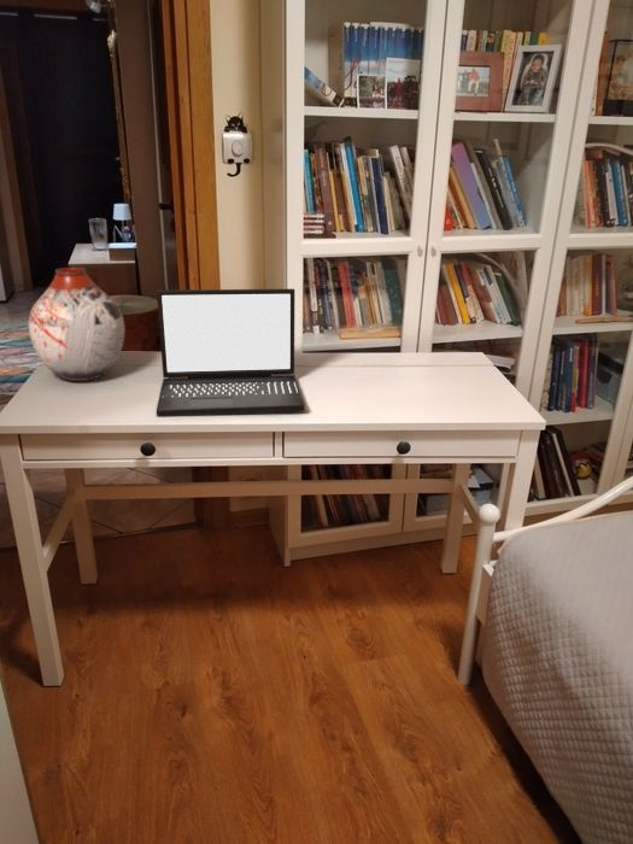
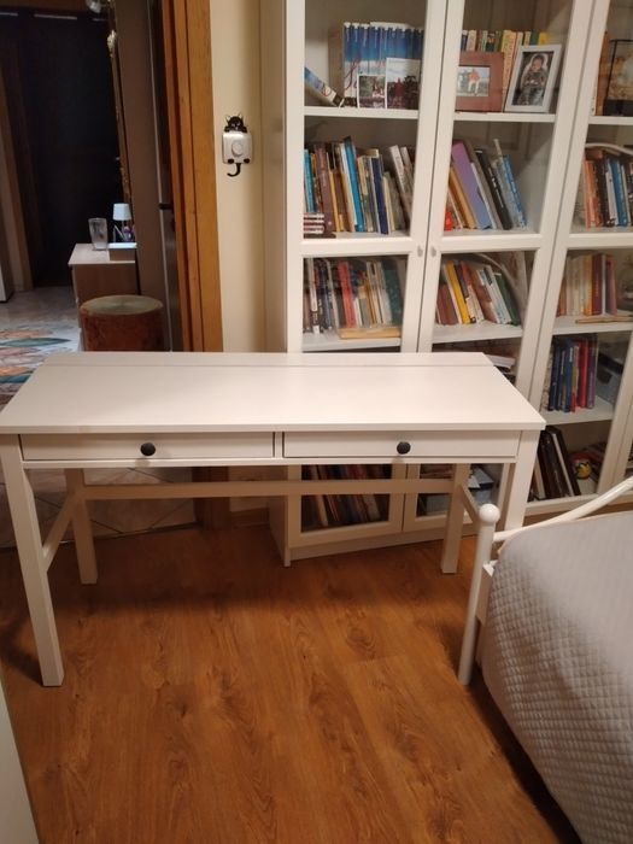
- laptop (229, 348)
- vase (77, 323)
